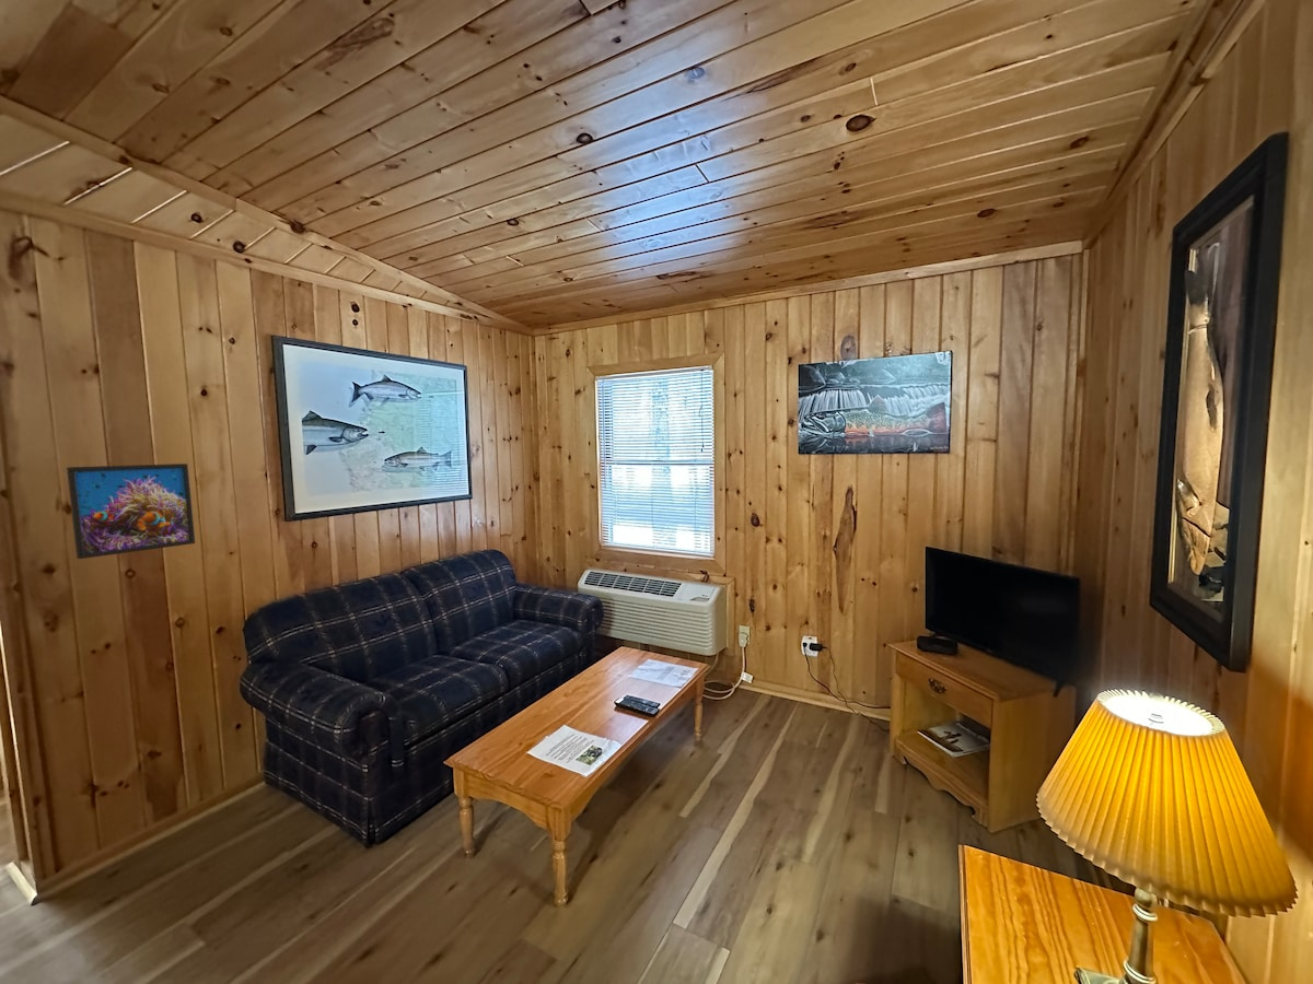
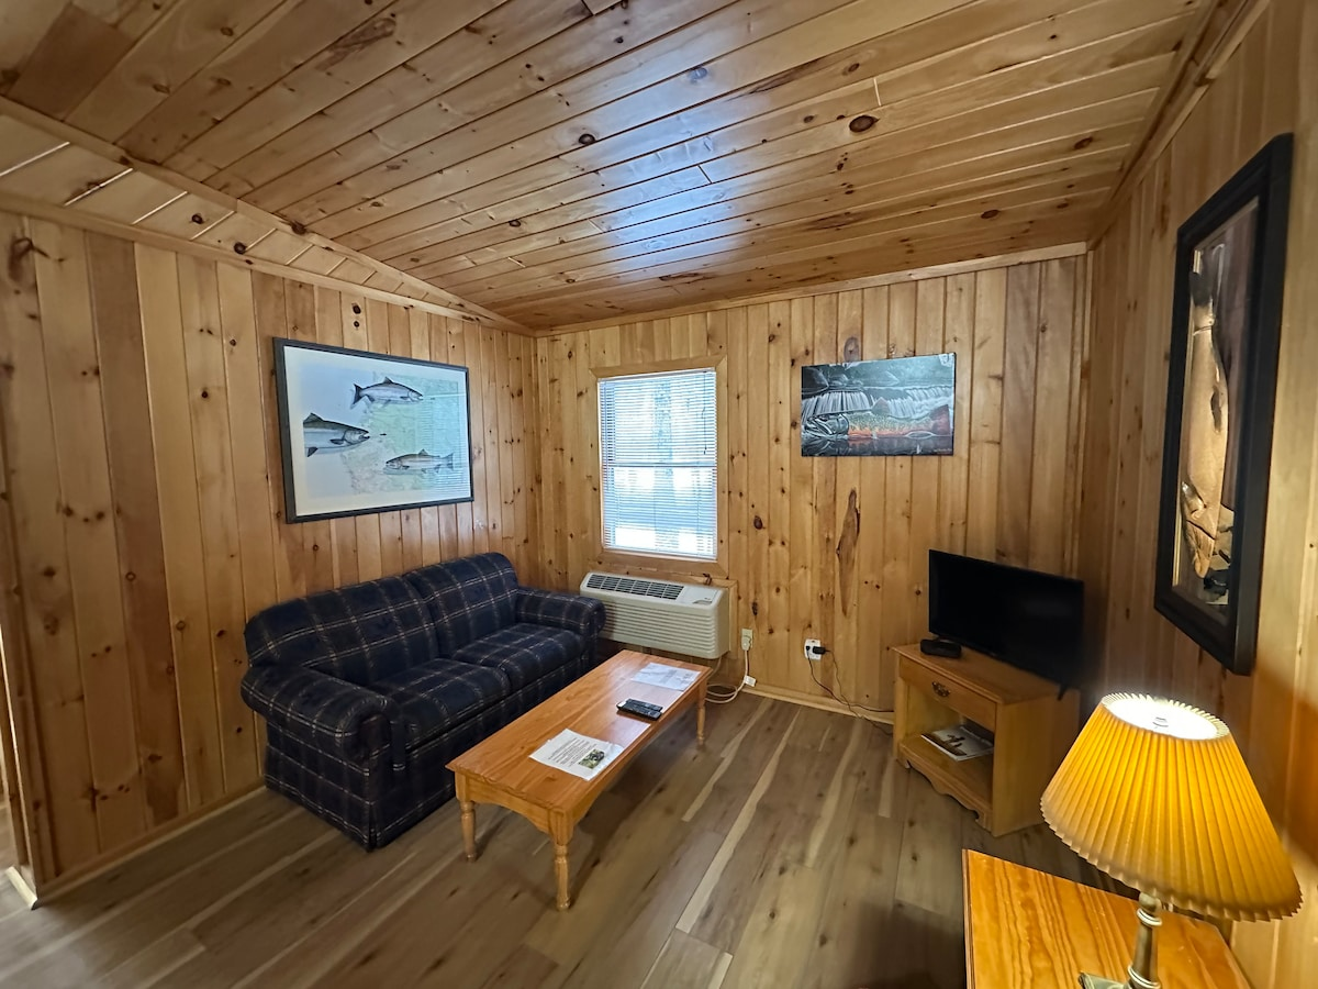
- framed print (136, 507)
